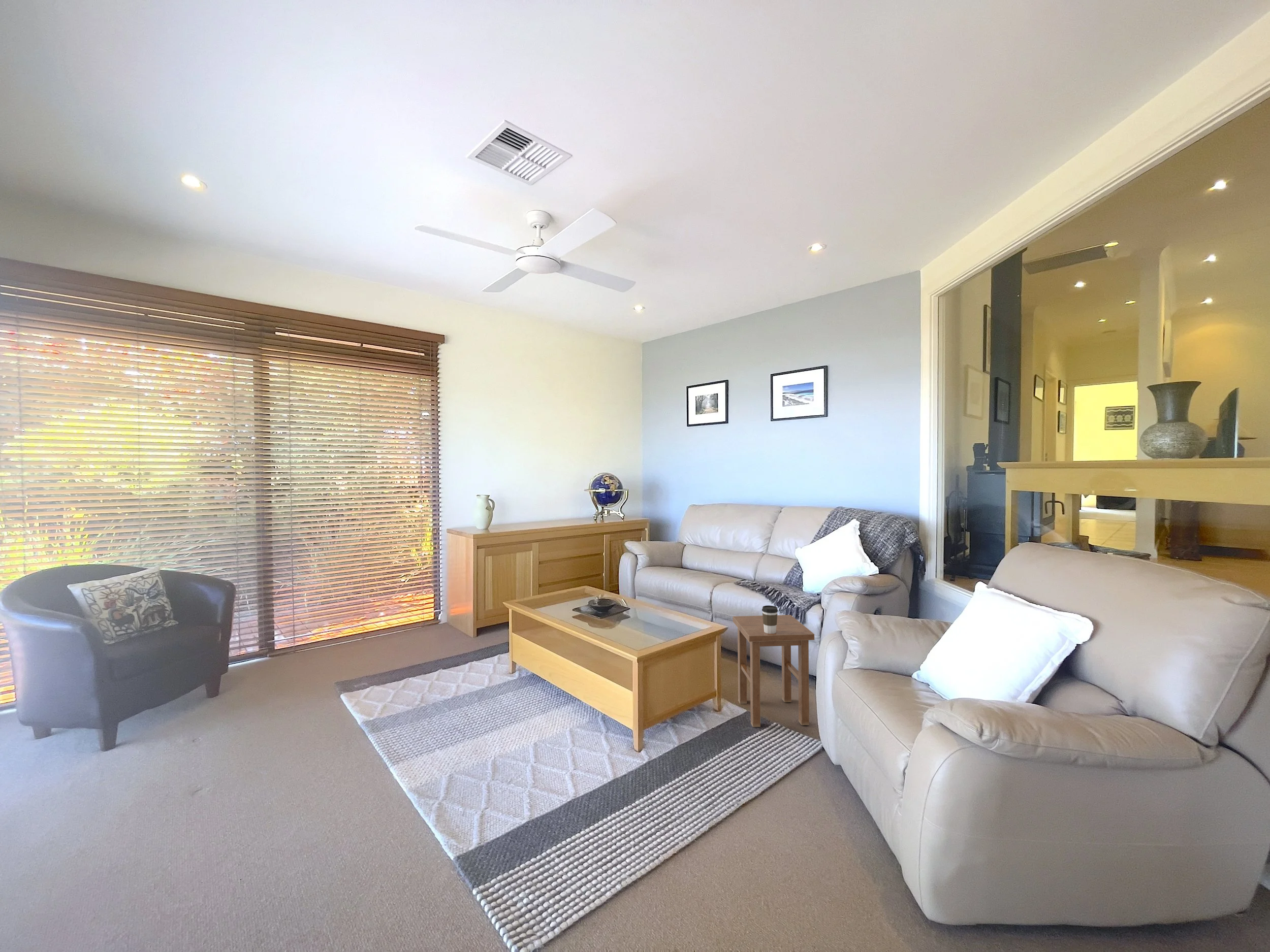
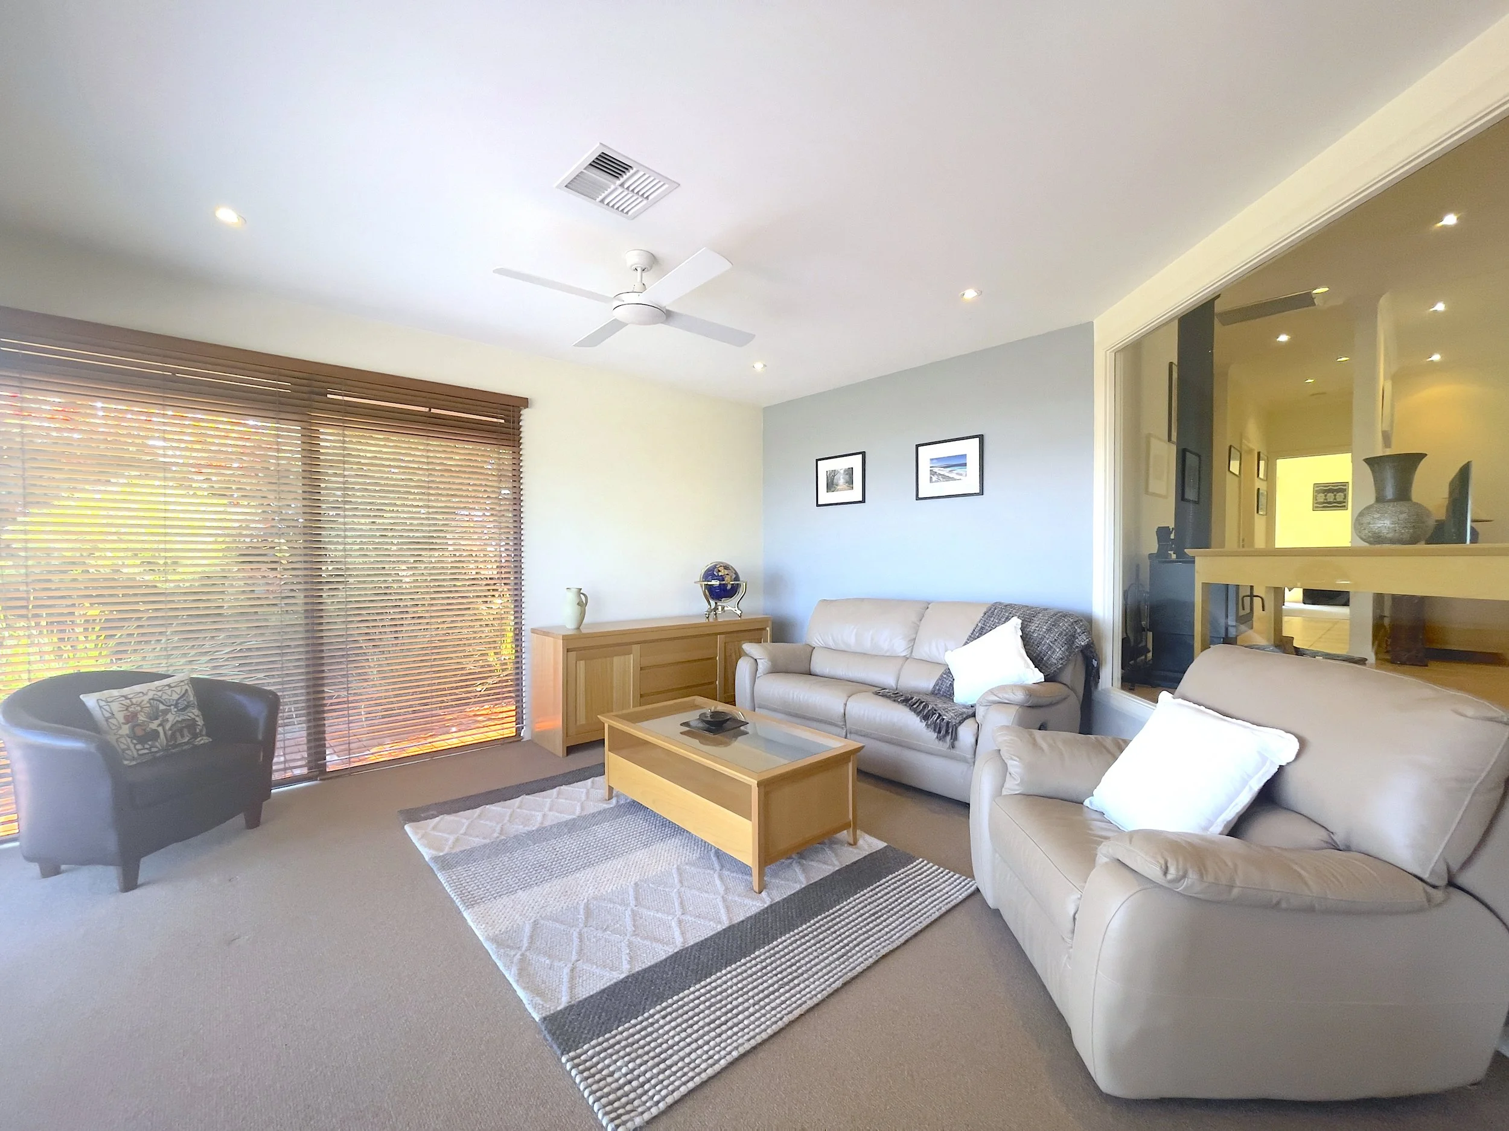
- coffee cup (770, 619)
- stool (782, 668)
